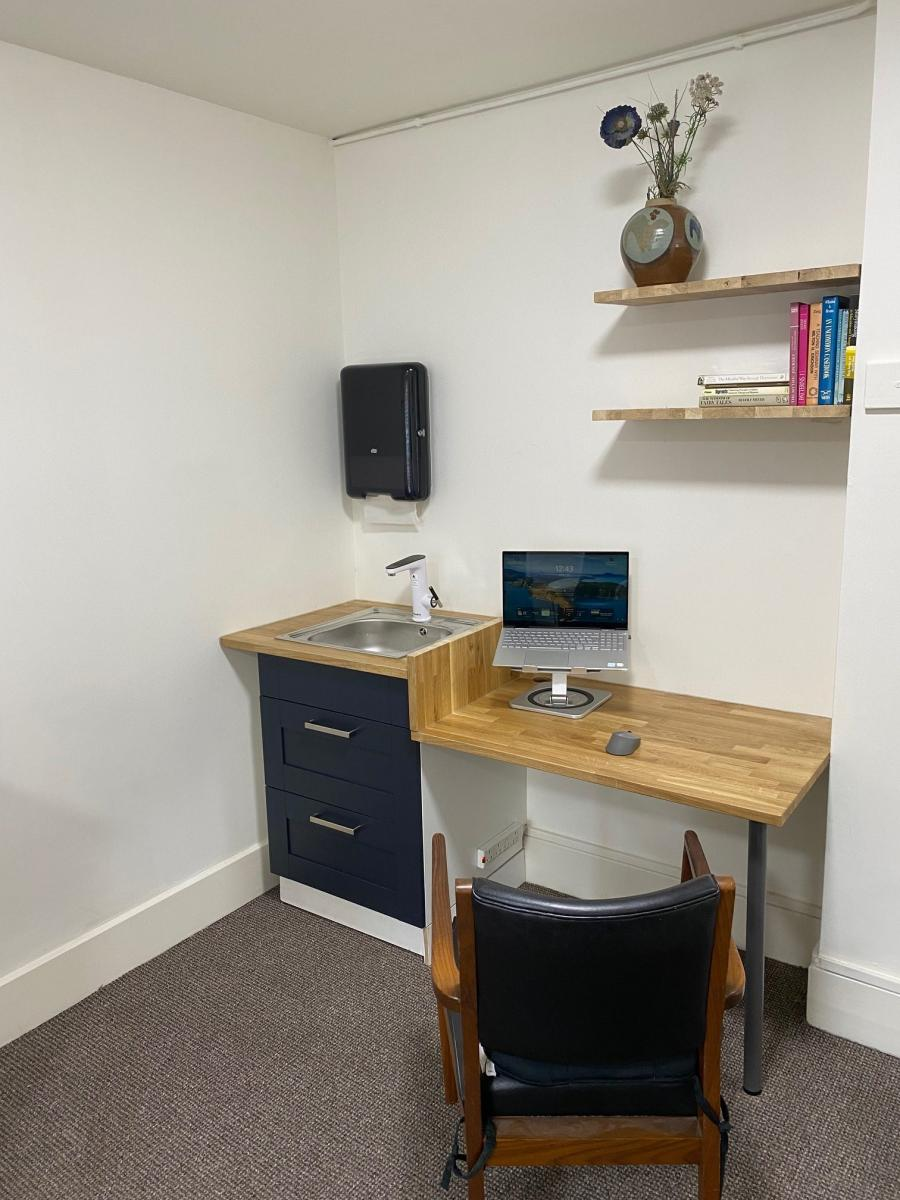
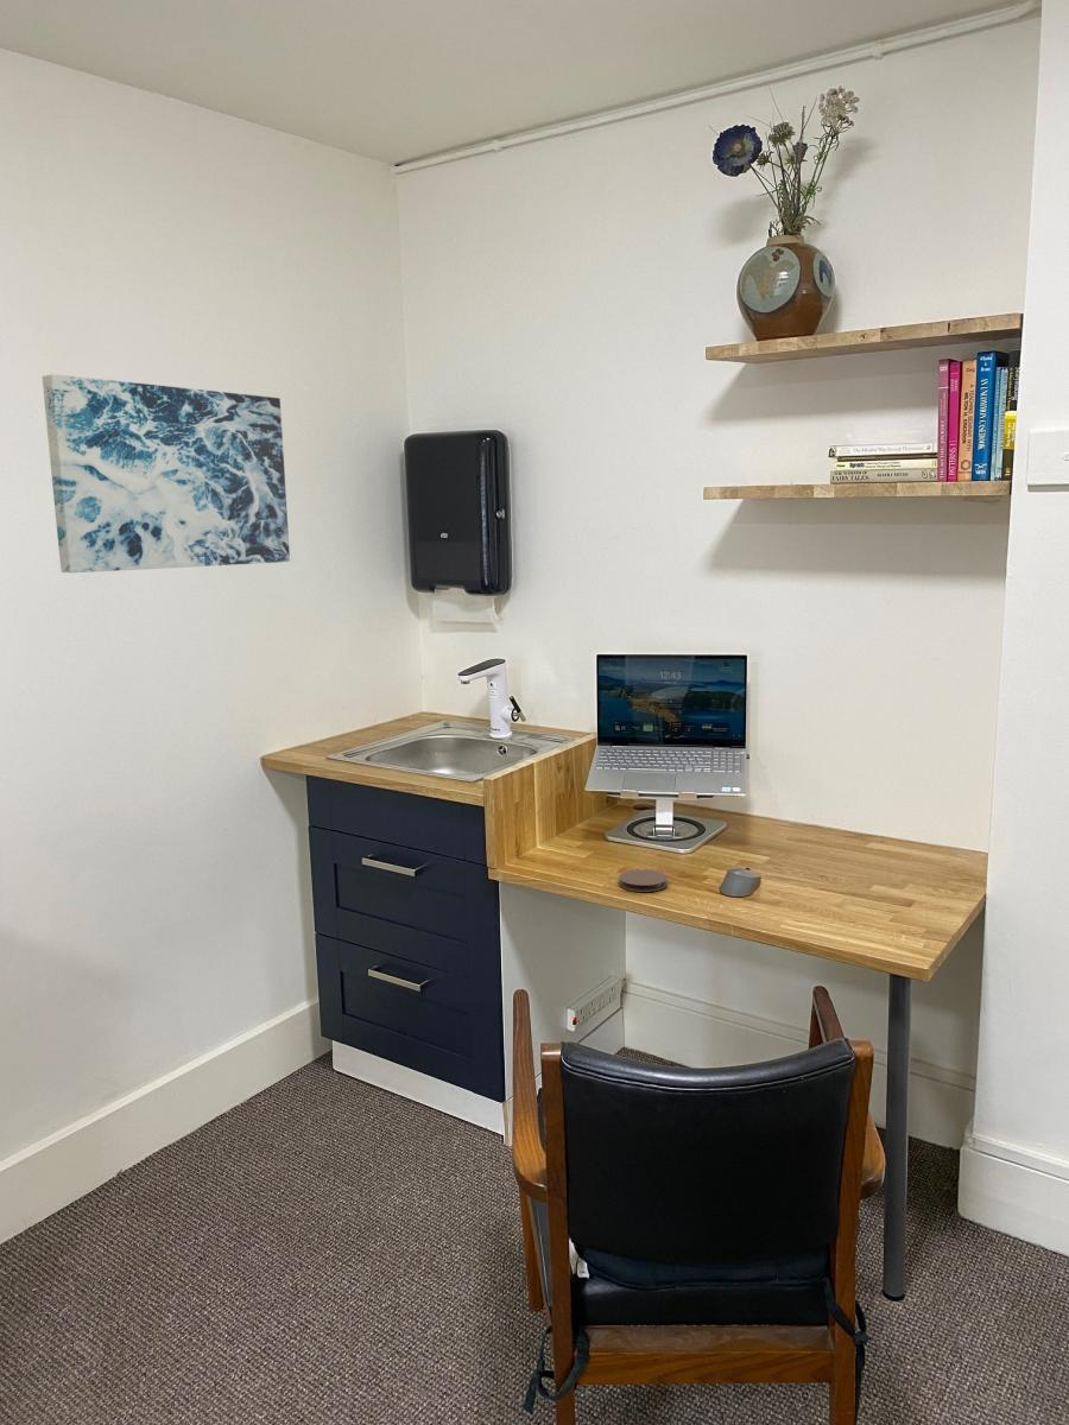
+ coaster (643, 880)
+ wall art (178, 479)
